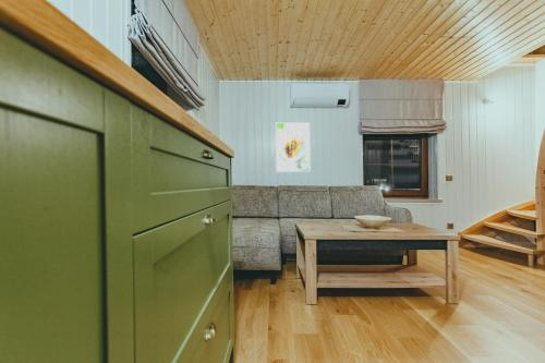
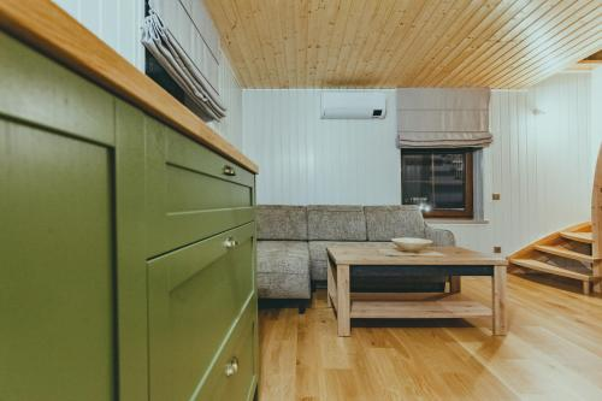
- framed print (292, 147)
